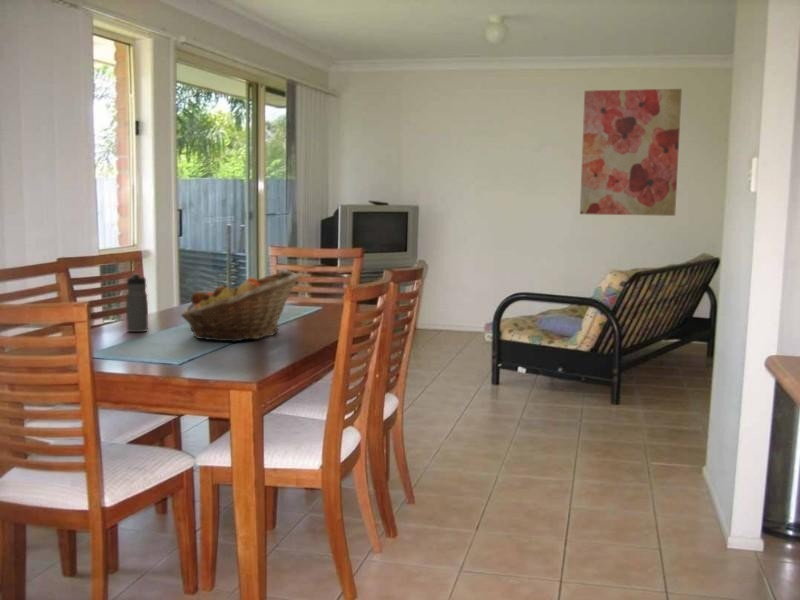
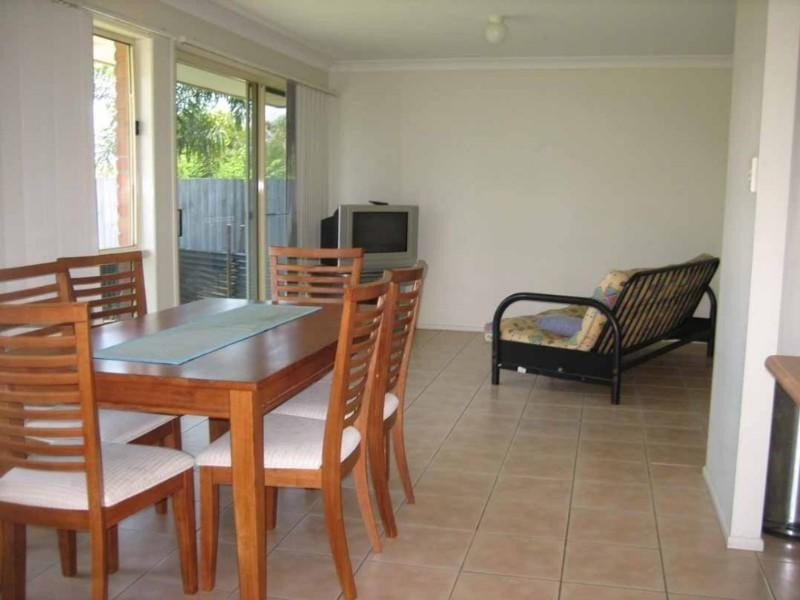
- wall art (629, 152)
- water bottle (136, 302)
- fruit basket (241, 303)
